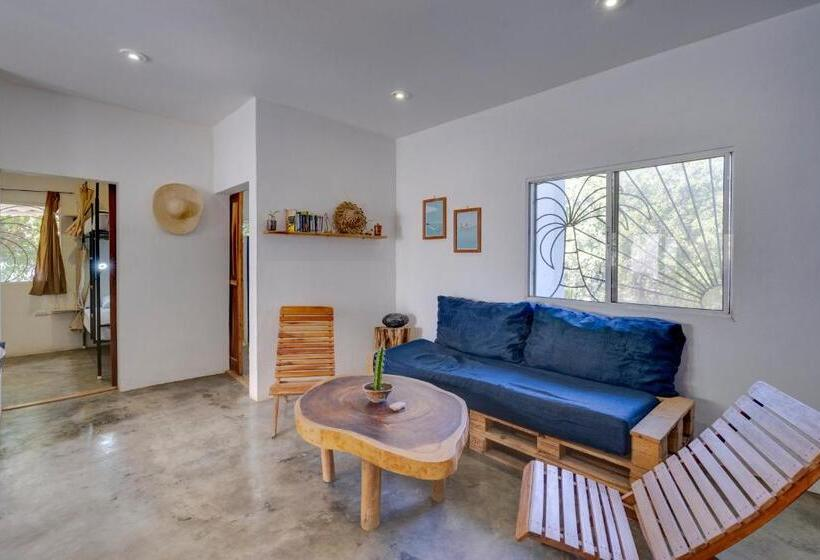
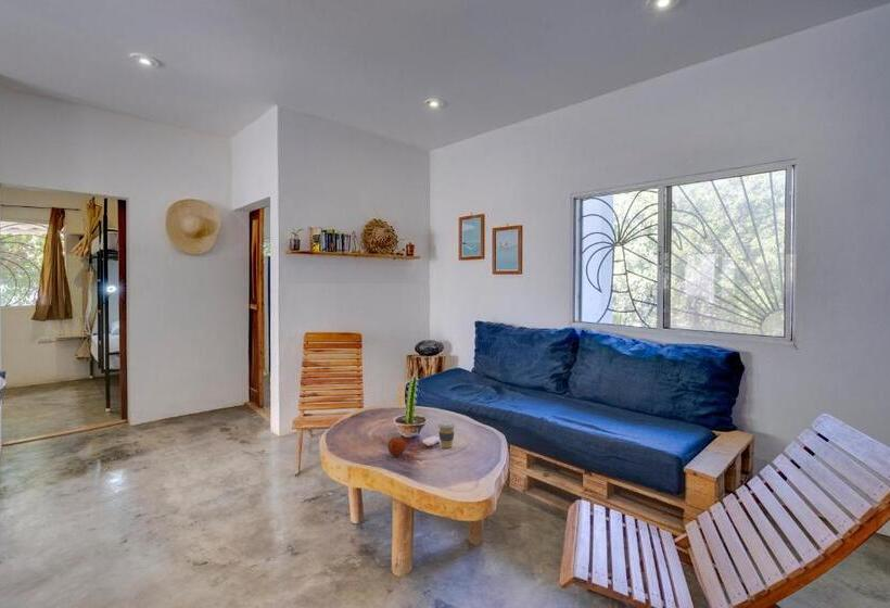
+ apple (396, 445)
+ coffee cup (446, 434)
